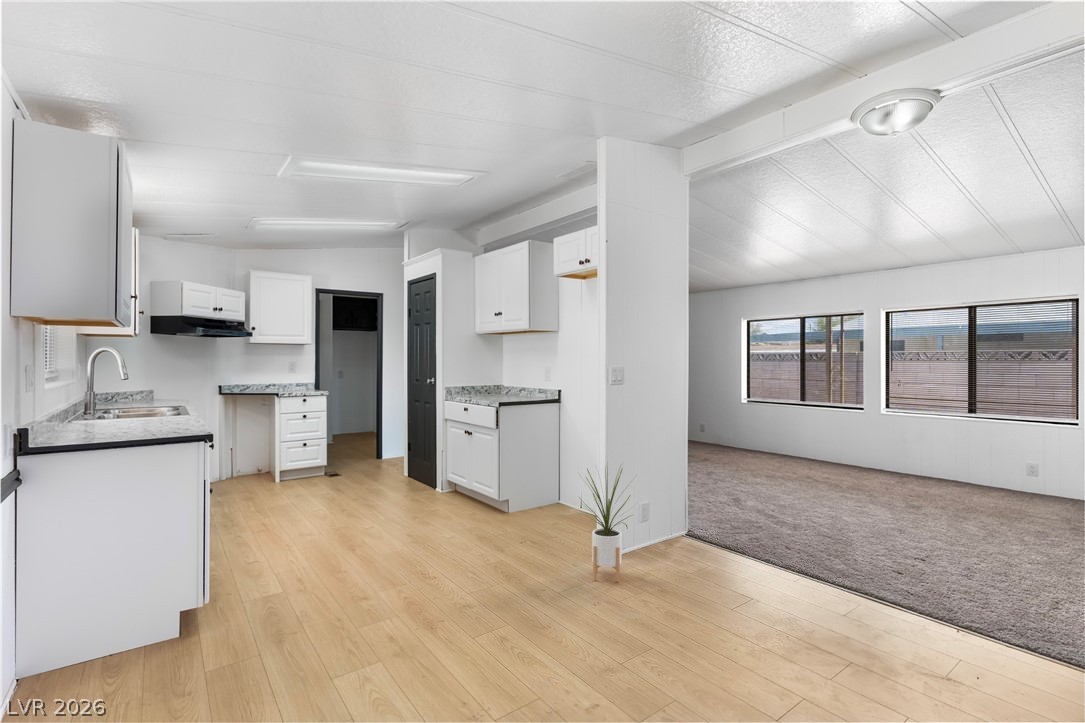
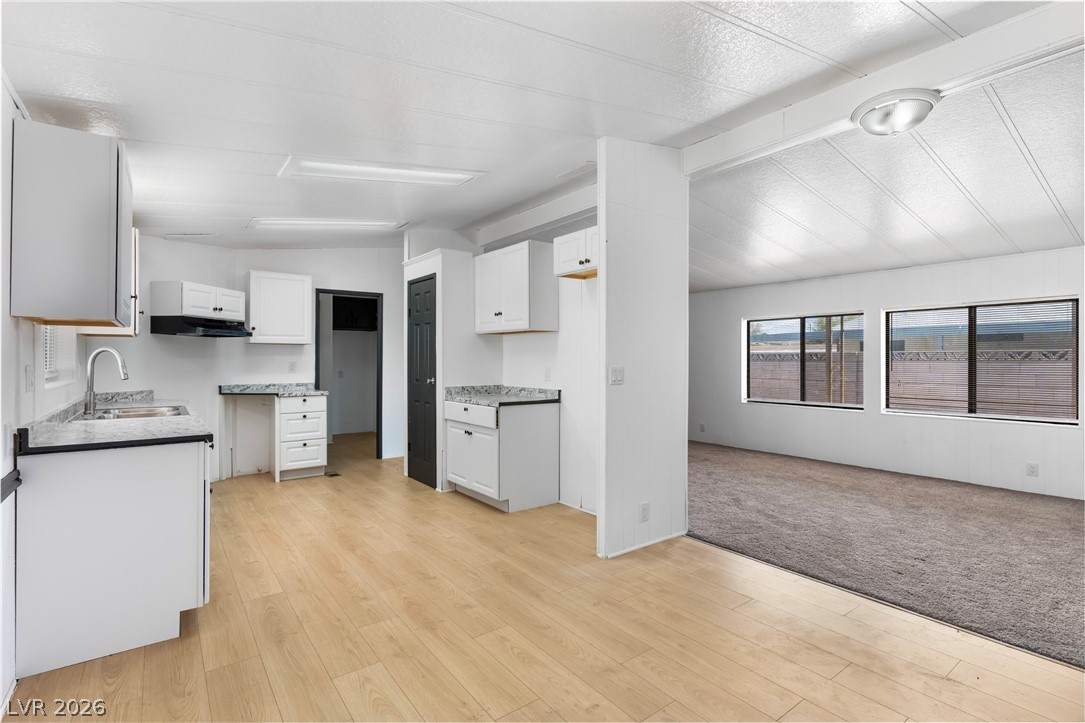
- house plant (606, 518)
